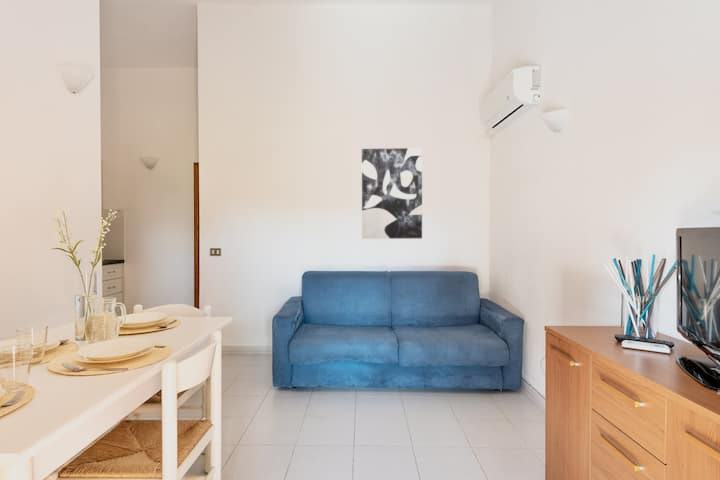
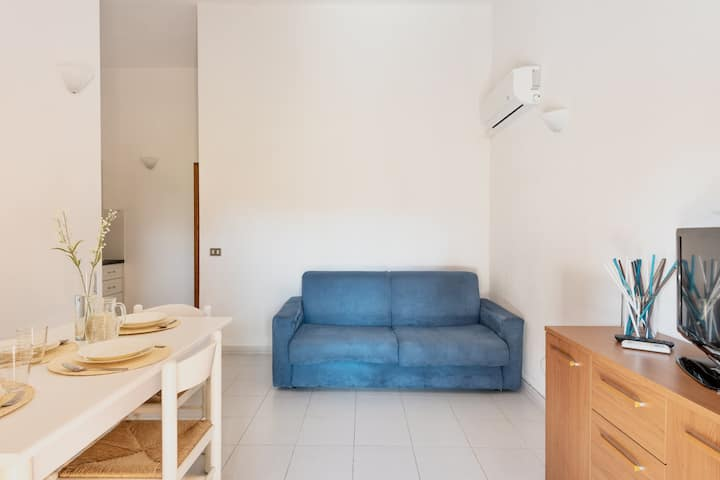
- wall art (391, 193)
